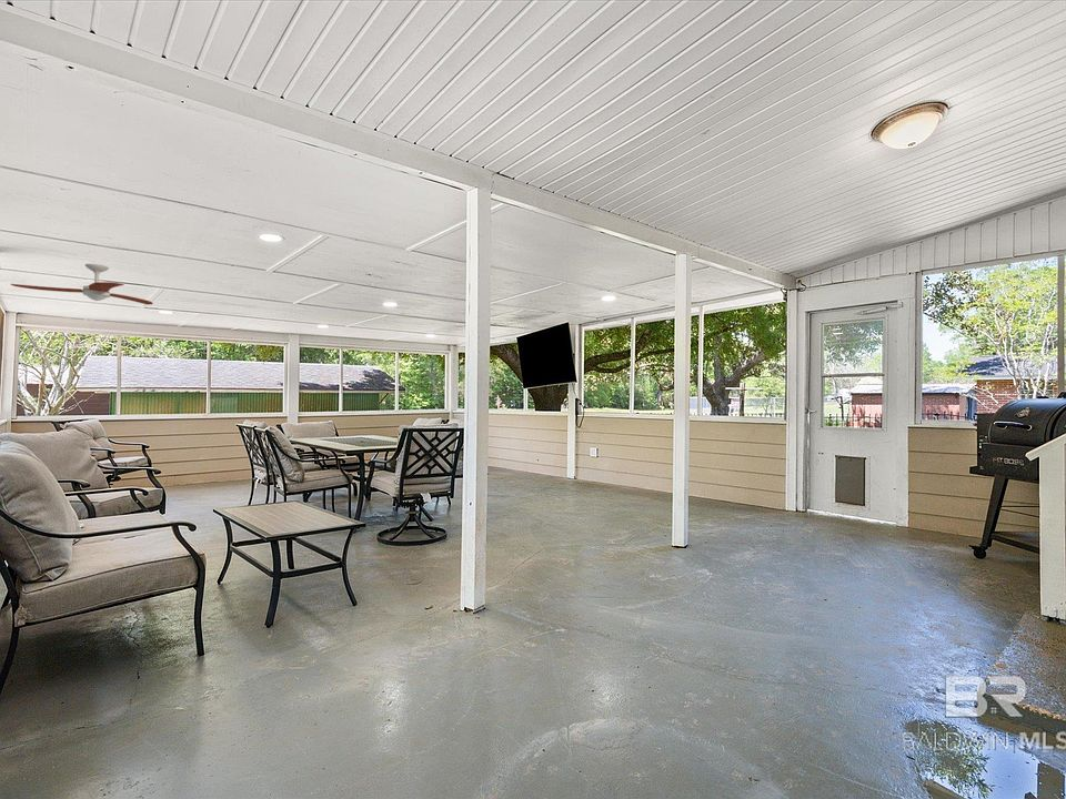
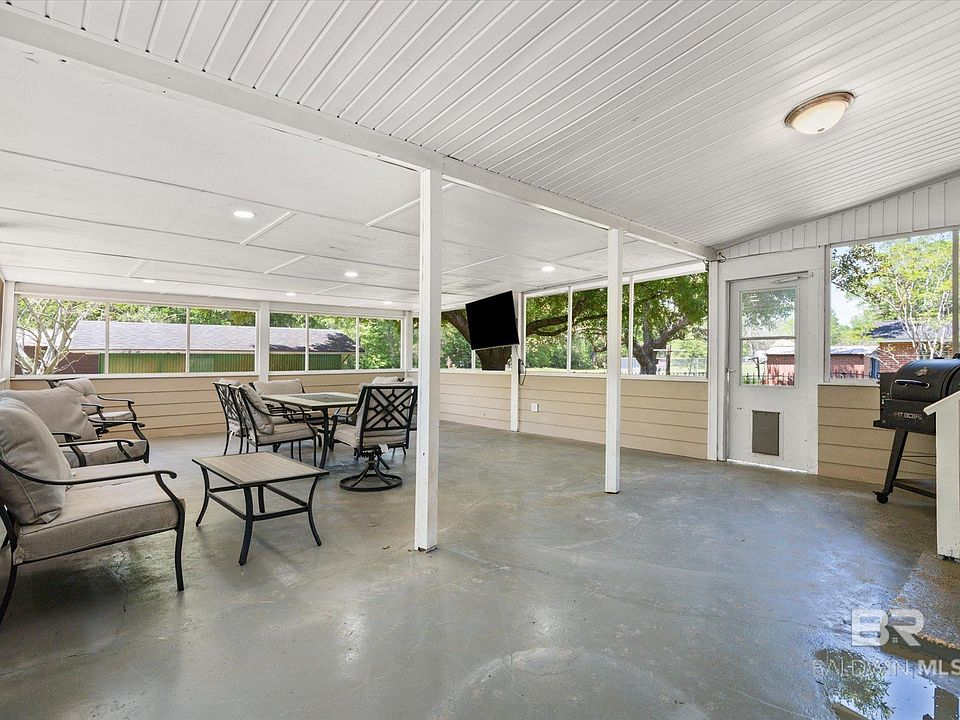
- ceiling fan (90, 284)
